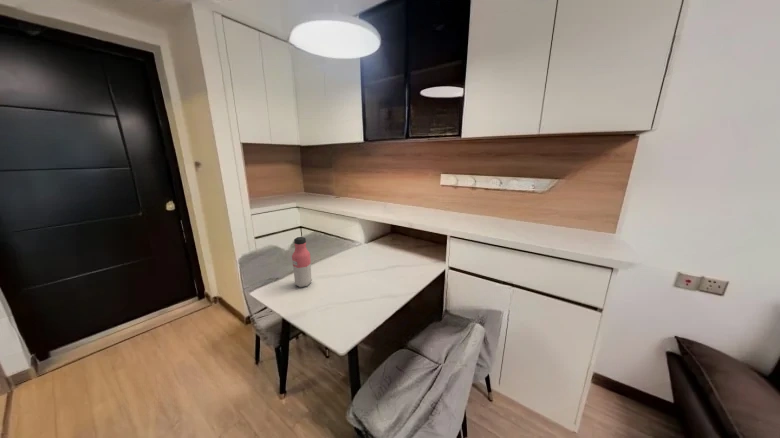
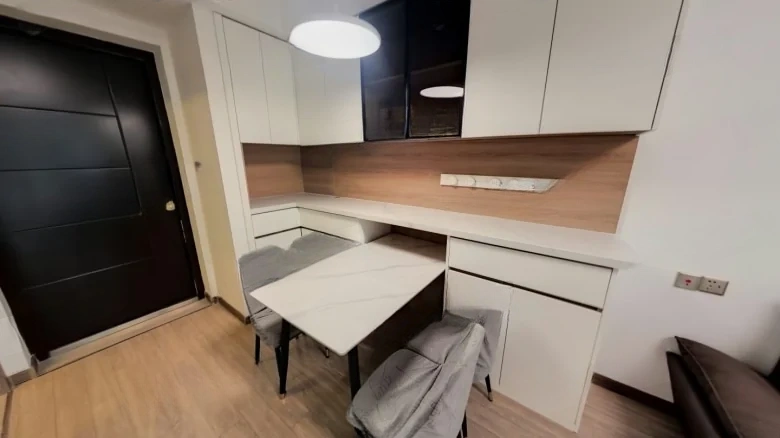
- water bottle (301, 261)
